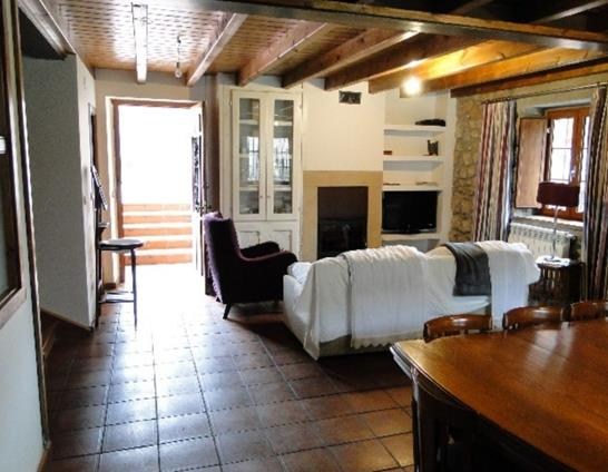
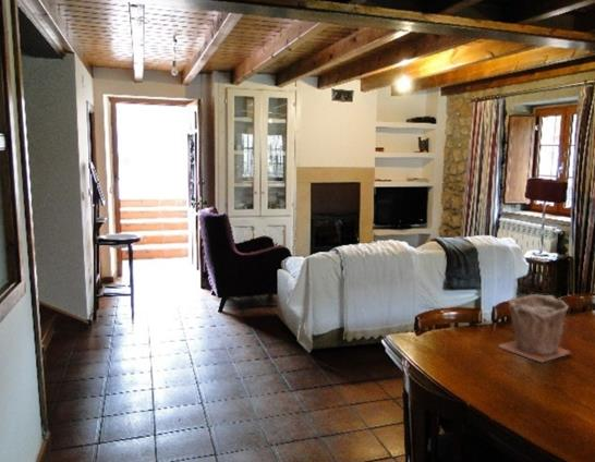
+ plant pot (535, 325)
